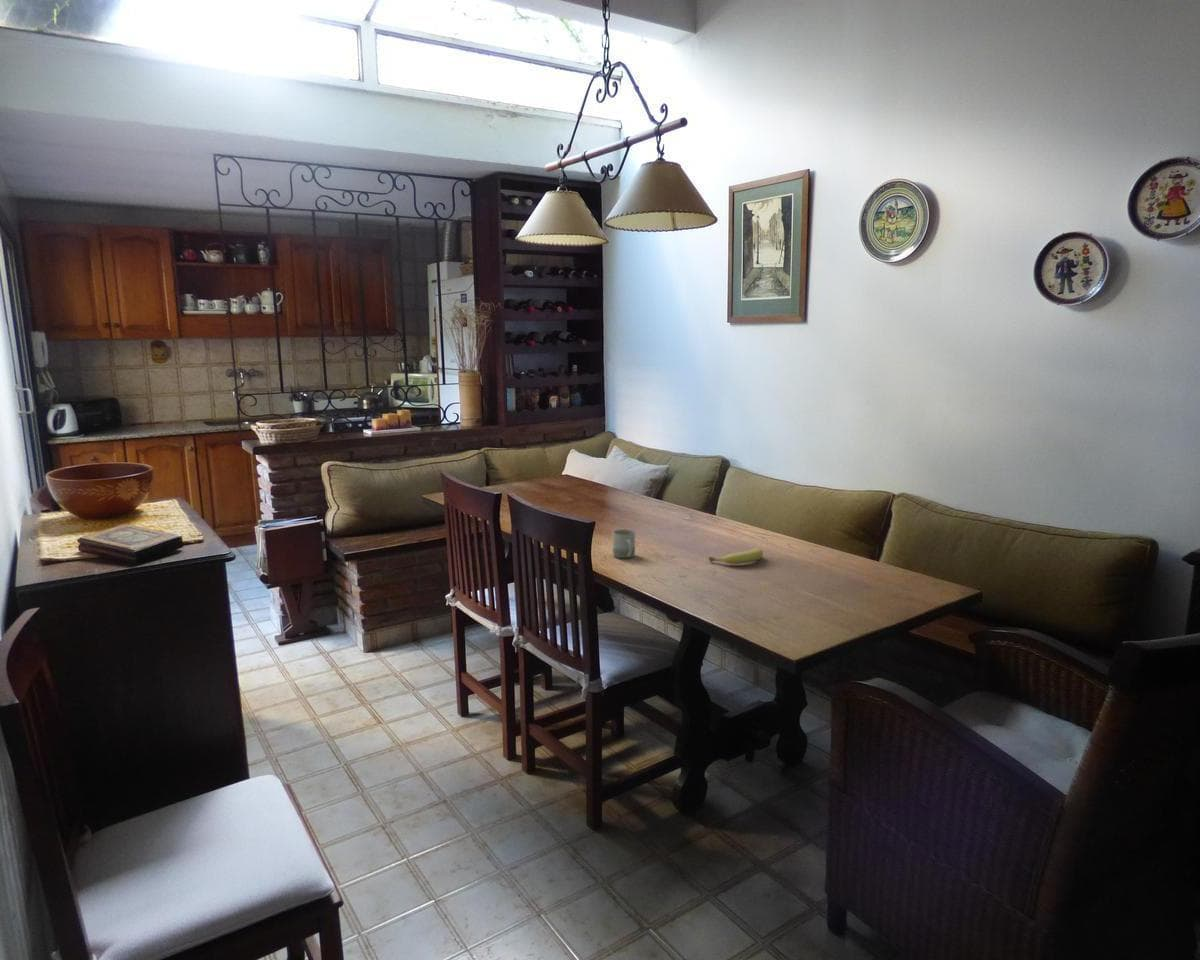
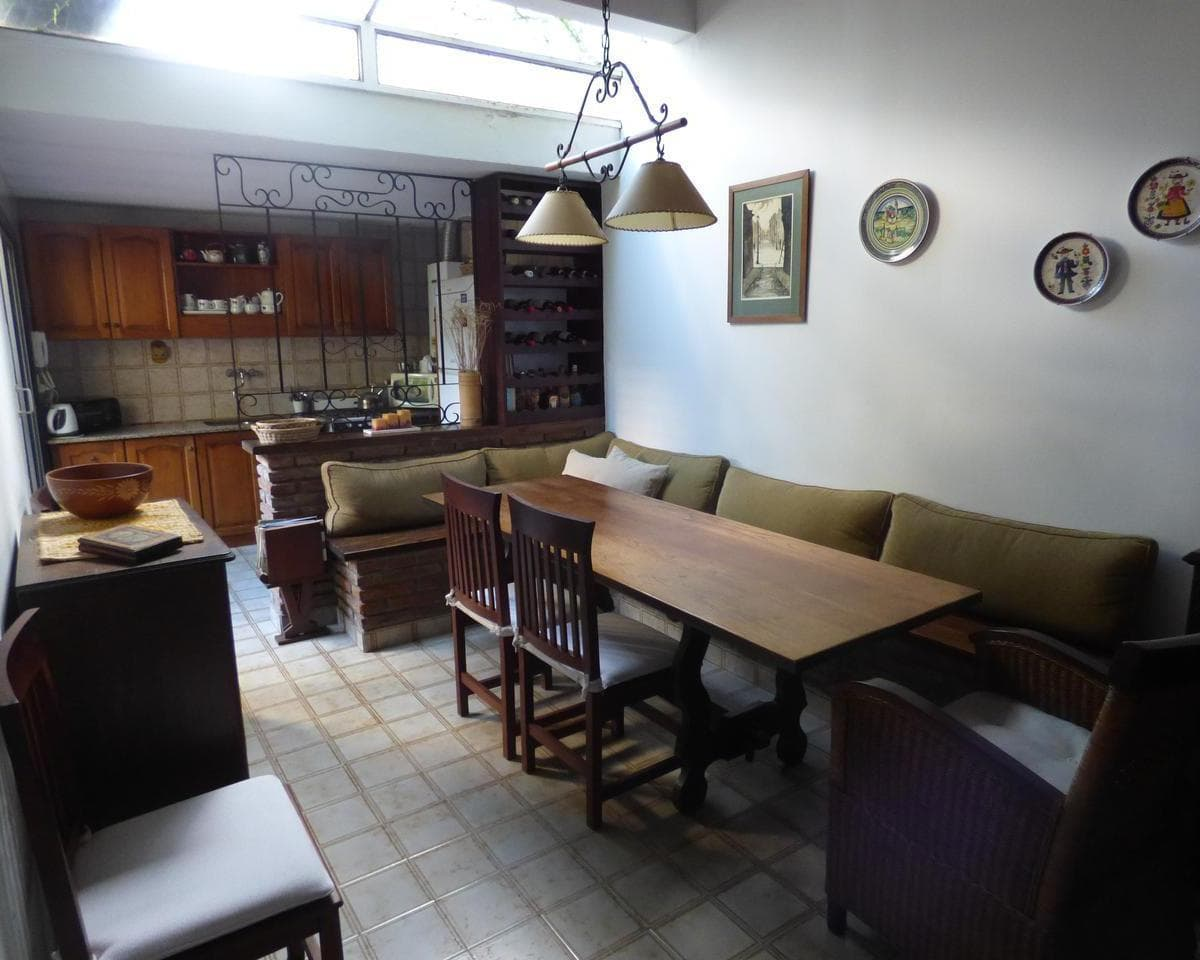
- fruit (740, 555)
- cup (625, 544)
